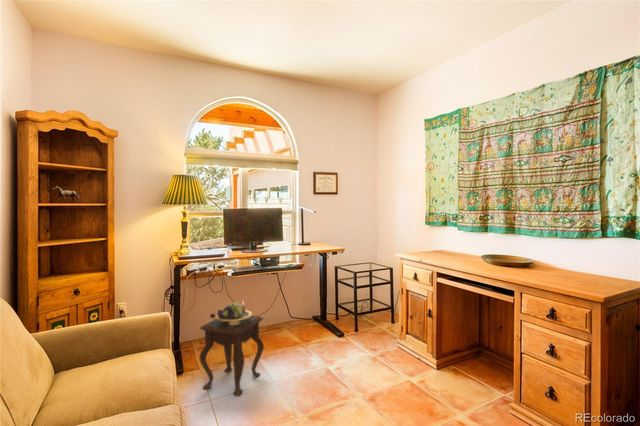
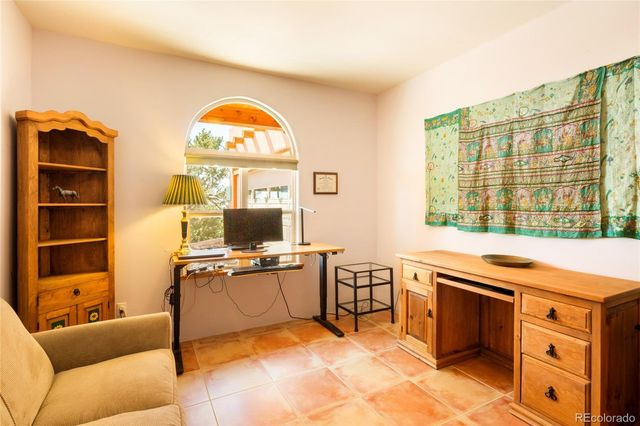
- side table (231, 340)
